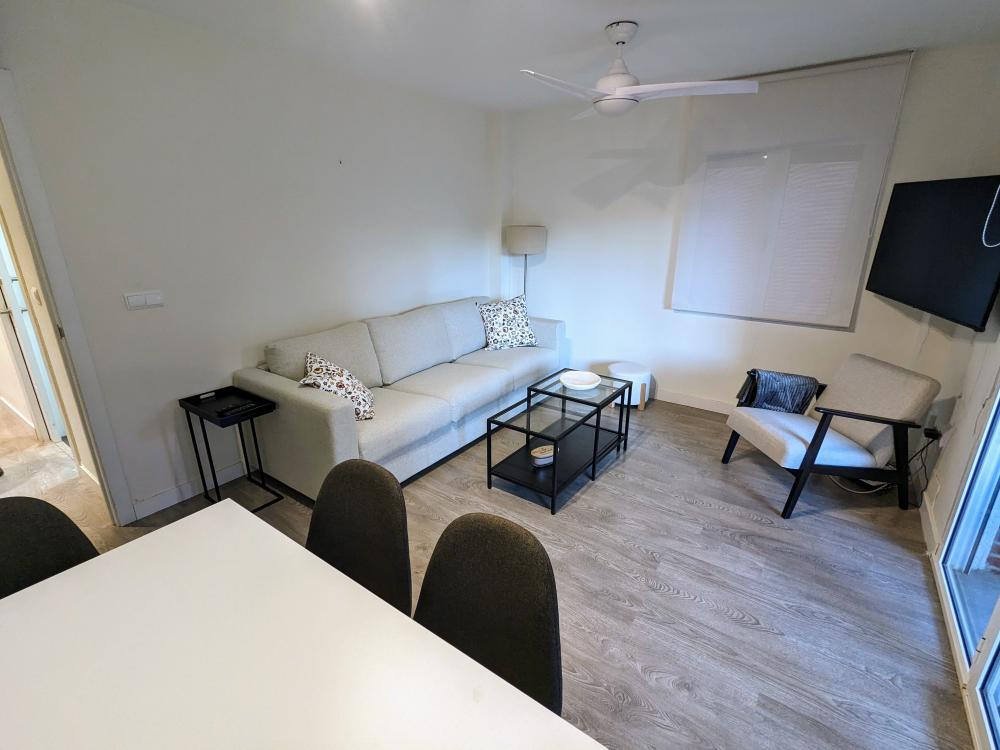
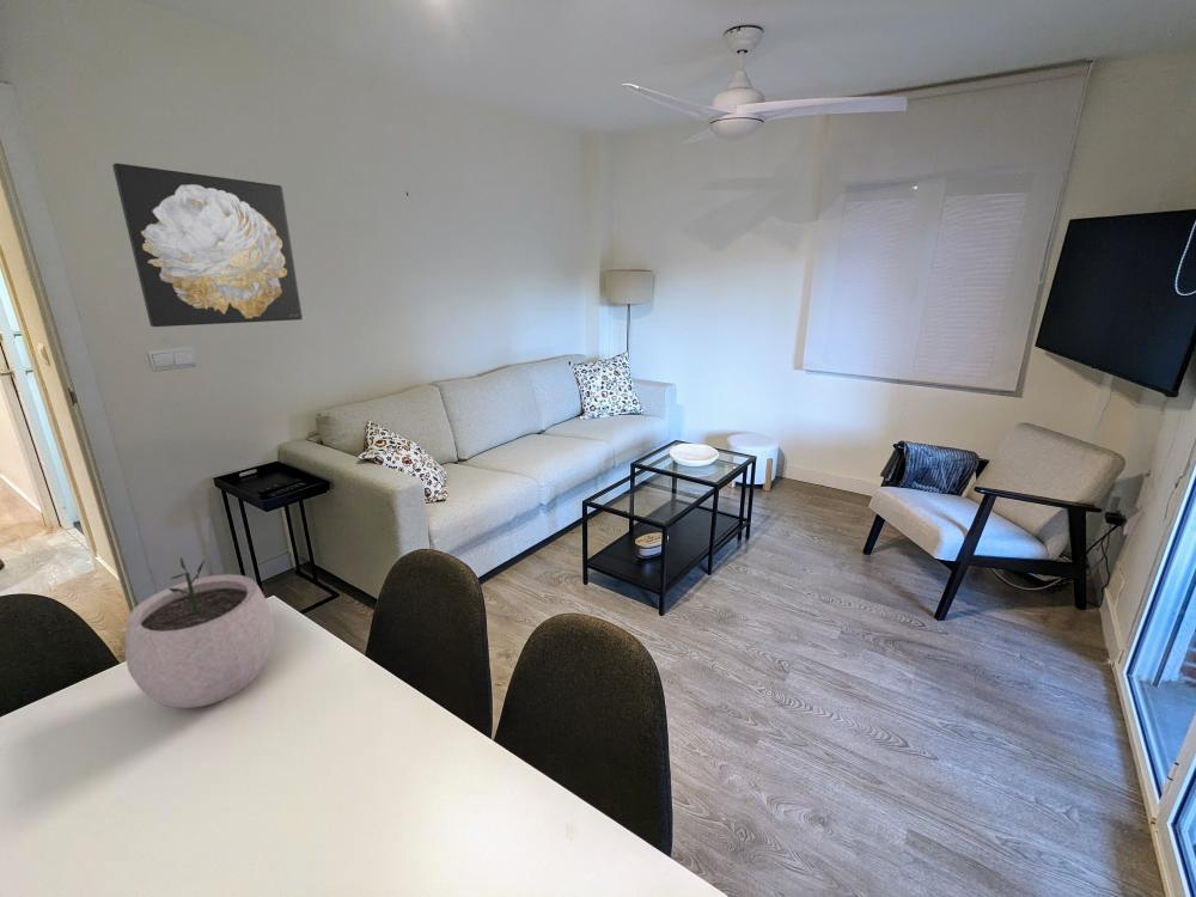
+ plant pot (201, 627)
+ wall art (219, 251)
